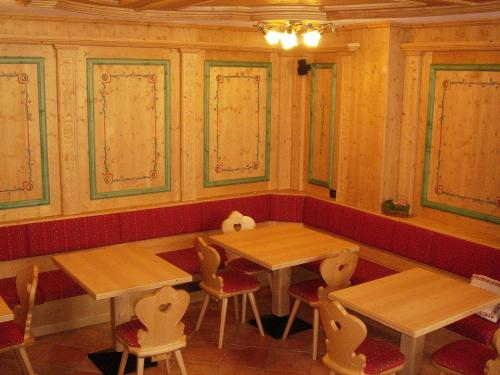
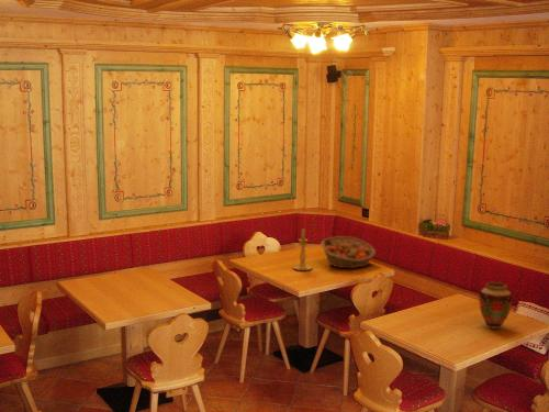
+ candle holder (302, 248)
+ vase (494, 305)
+ fruit basket (347, 252)
